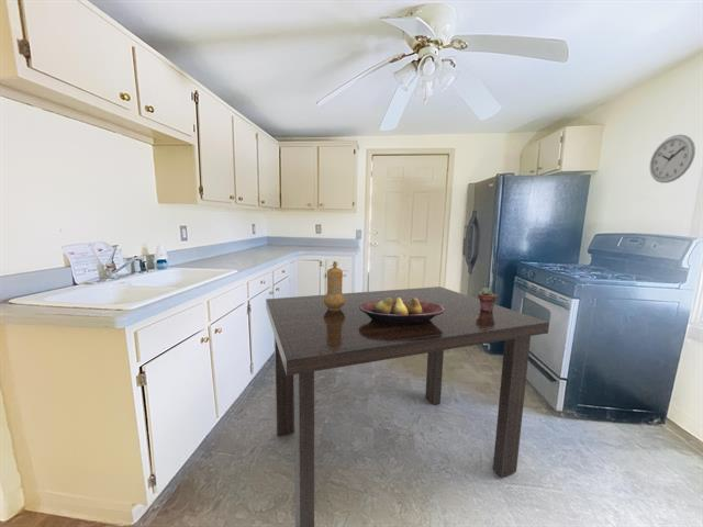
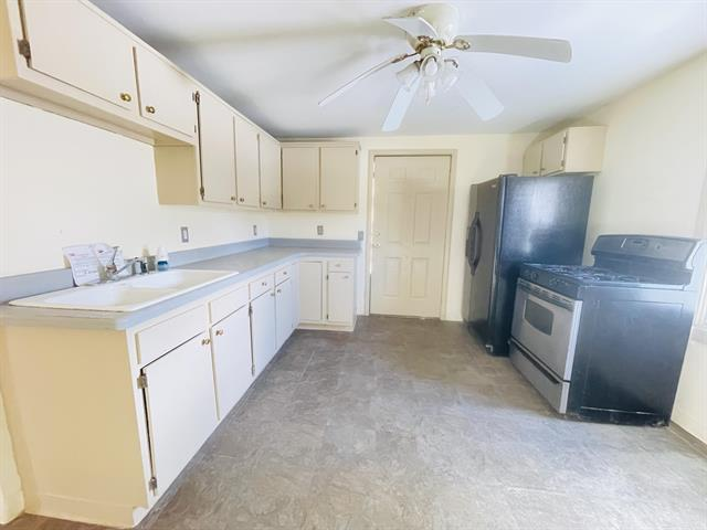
- wall clock (669, 159)
- potted succulent (487, 298)
- pepper mill (332, 284)
- dining table (386, 359)
- fruit bowl (401, 307)
